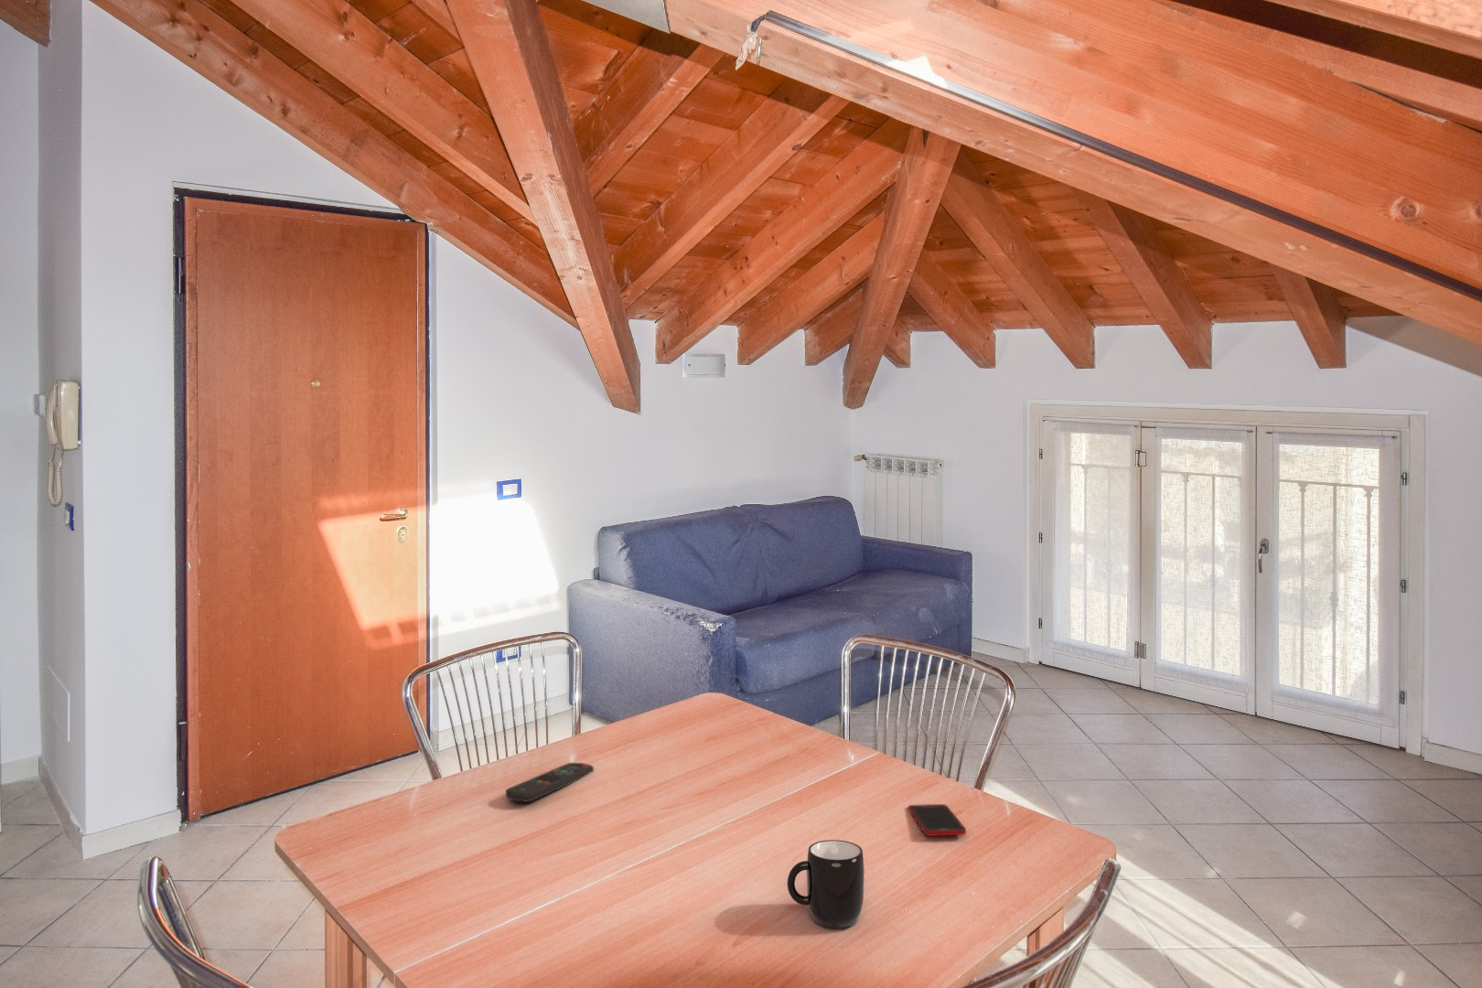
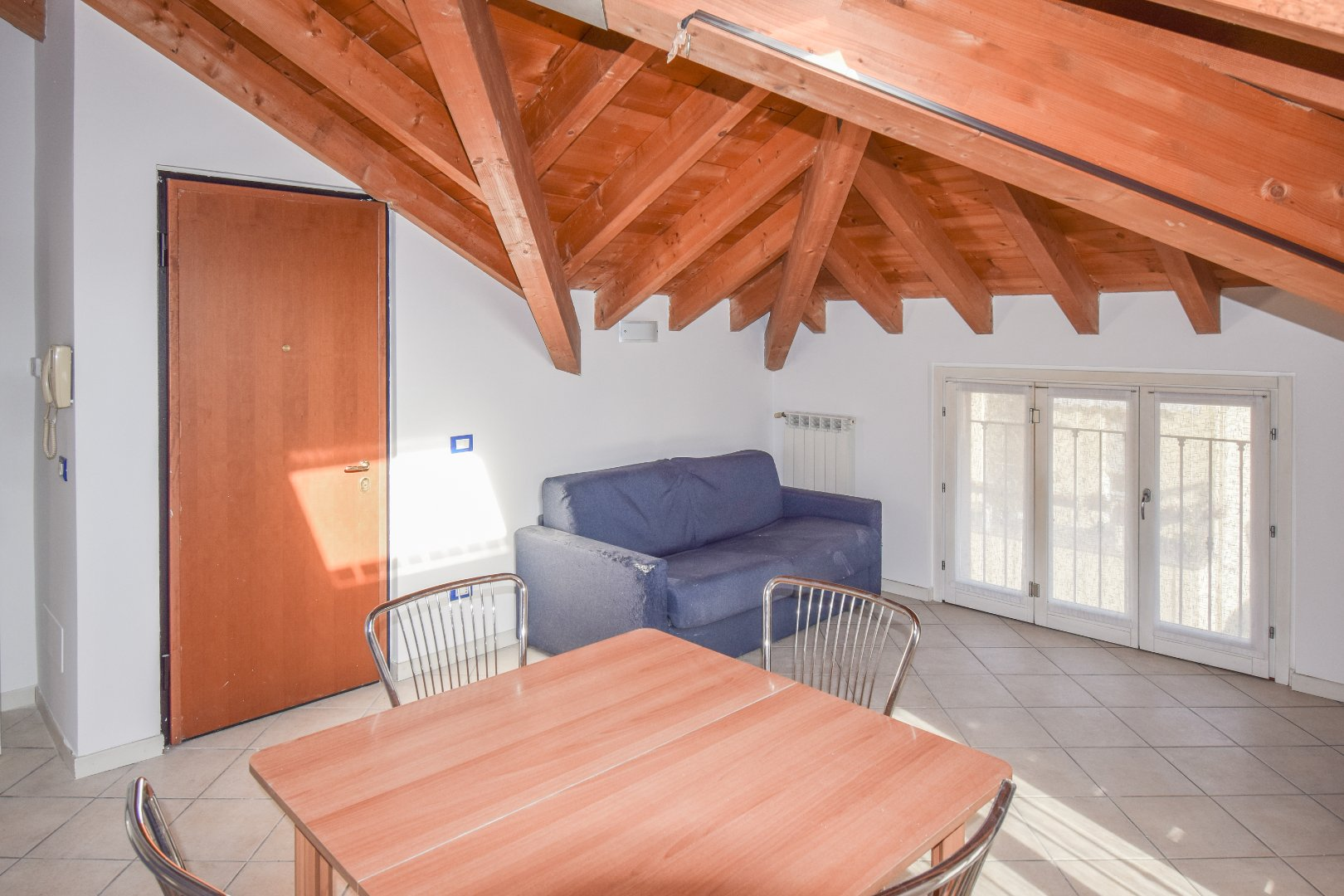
- remote control (550, 781)
- mug (825, 883)
- cell phone (936, 819)
